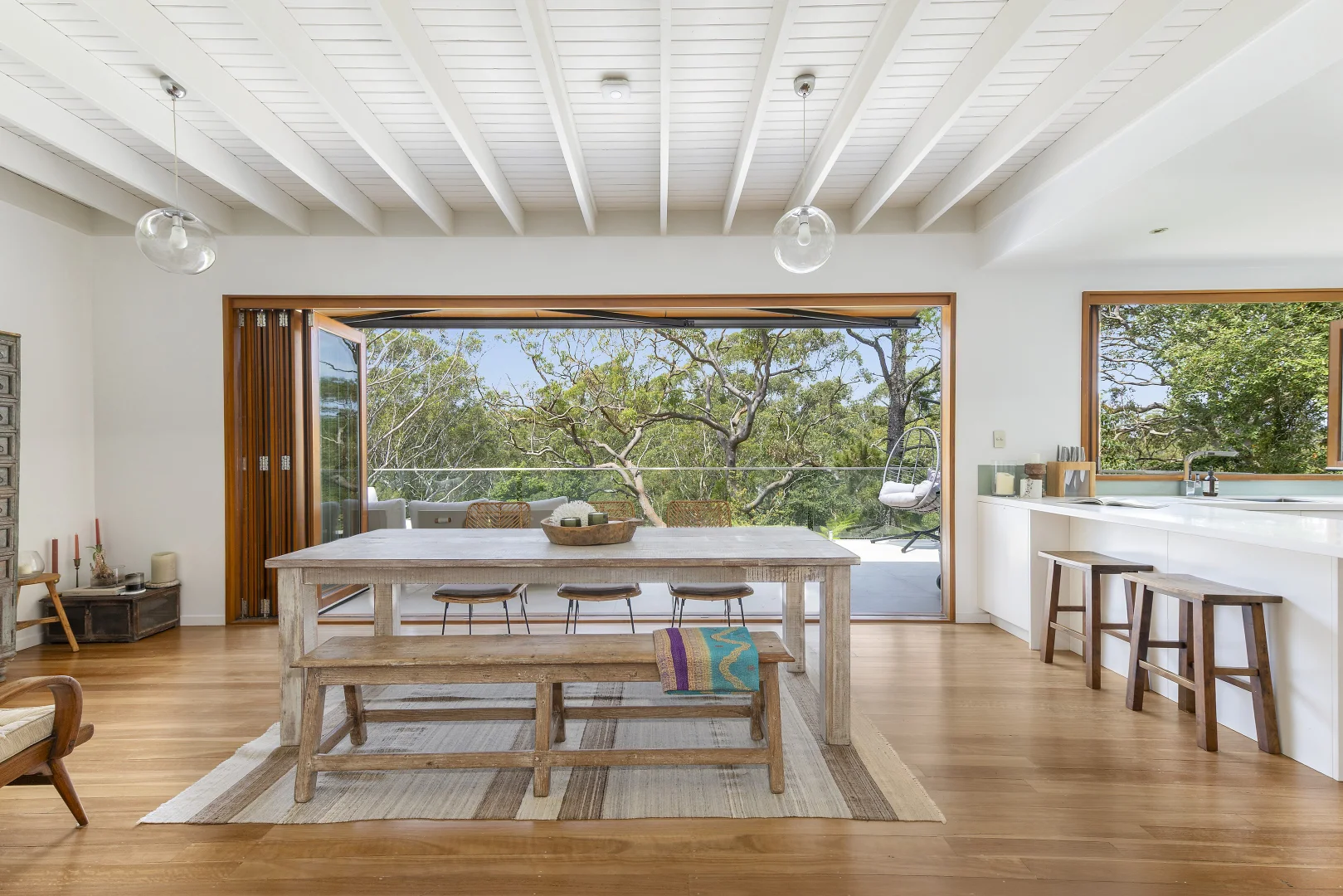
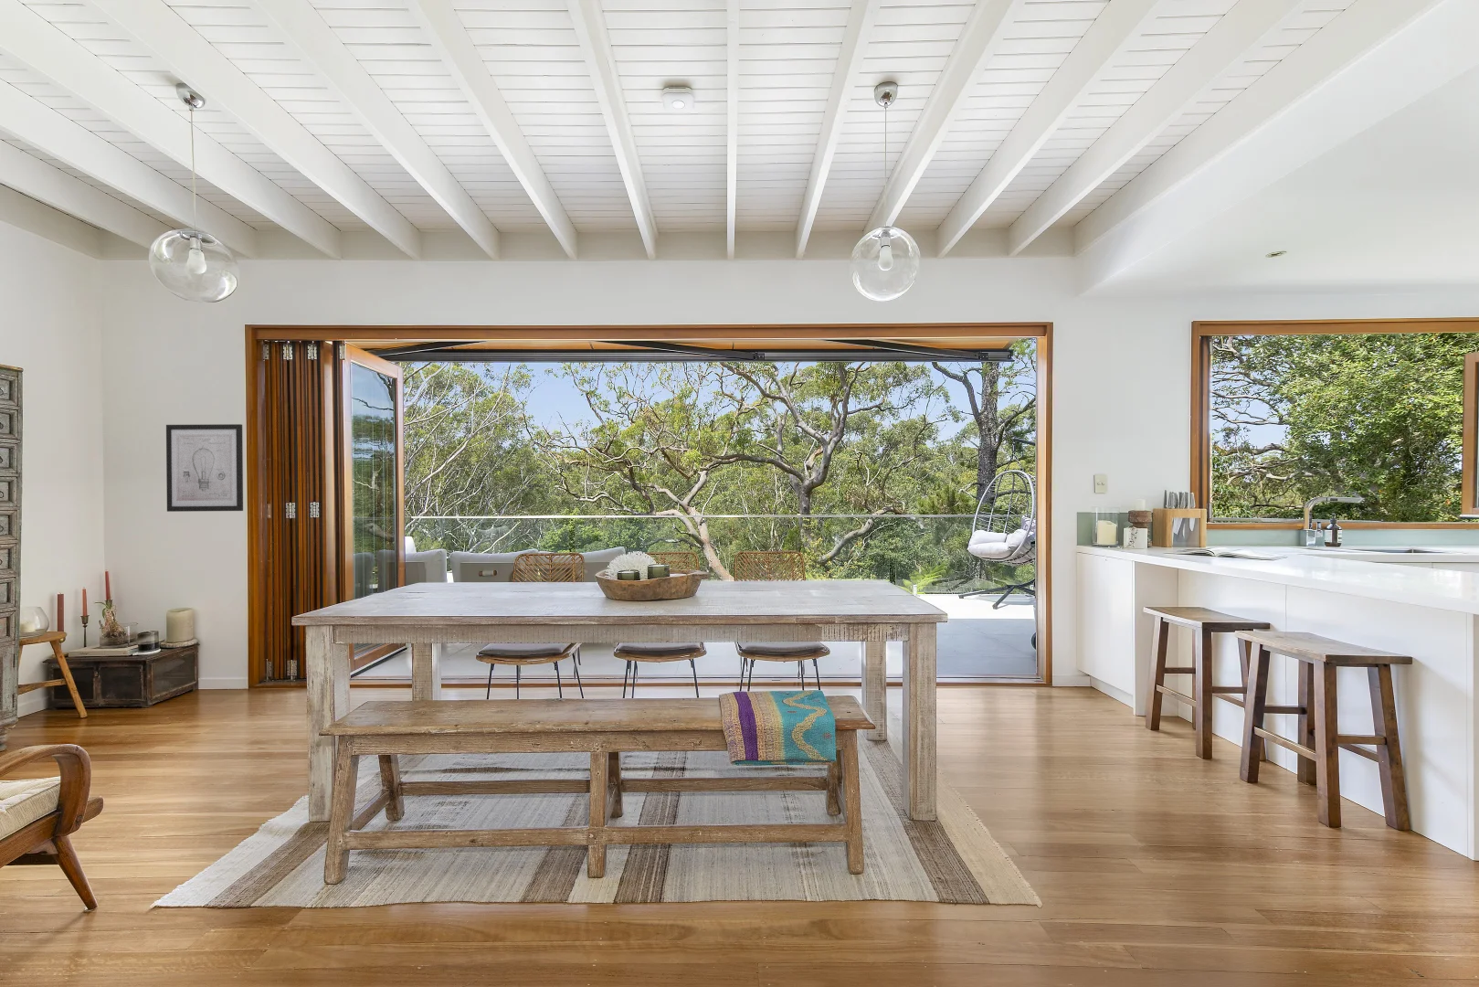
+ wall art (205, 468)
